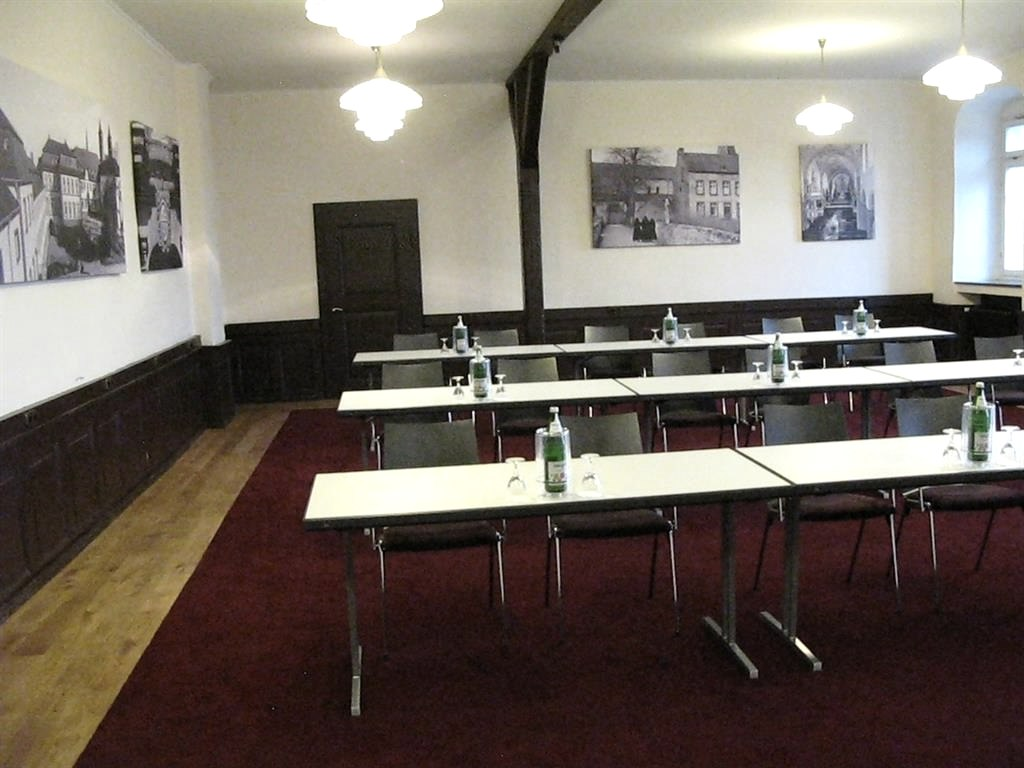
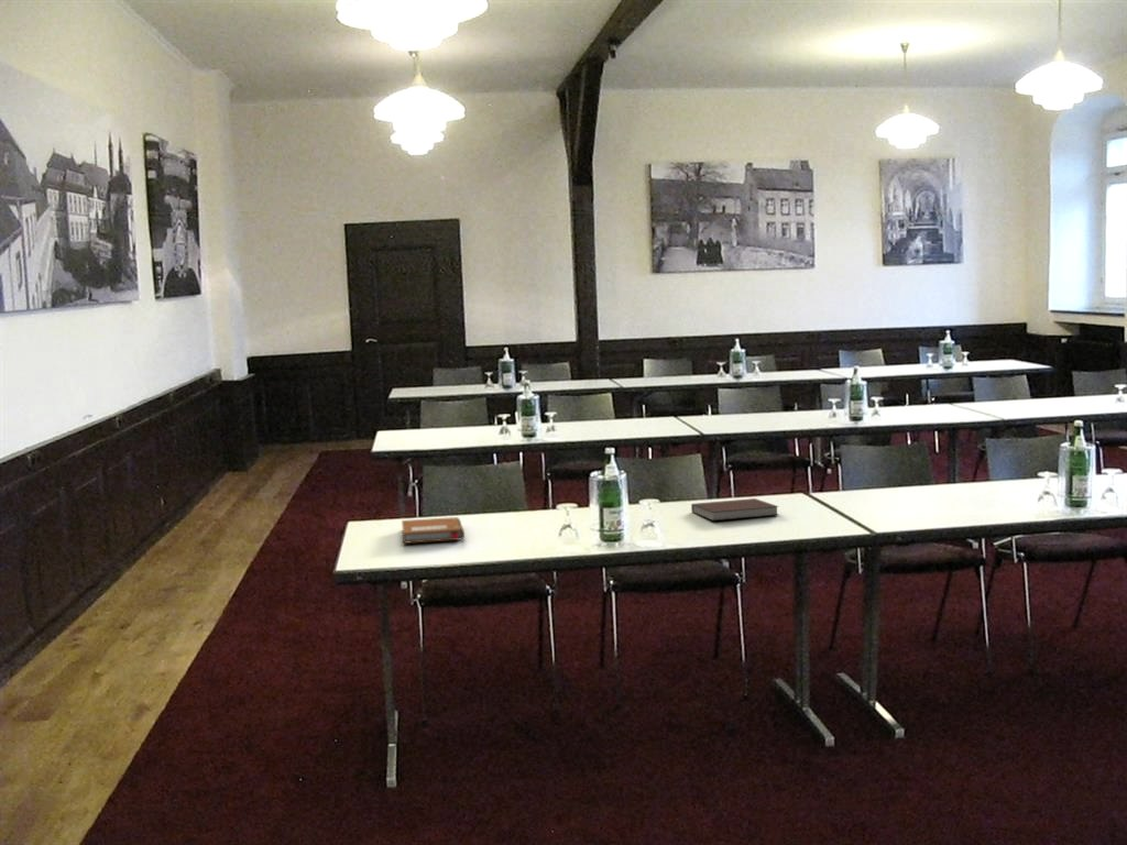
+ notebook (734, 508)
+ notebook (433, 529)
